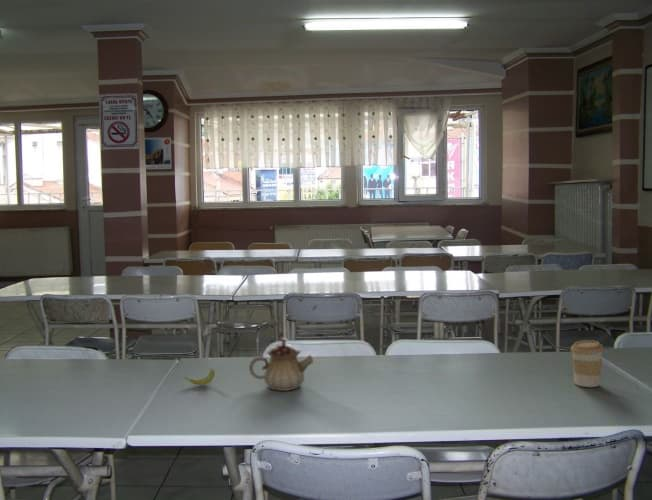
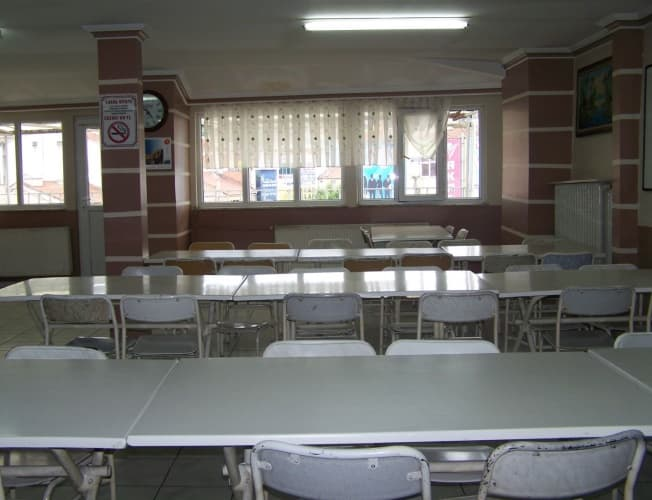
- coffee cup (586, 363)
- teapot (281, 361)
- banana (199, 379)
